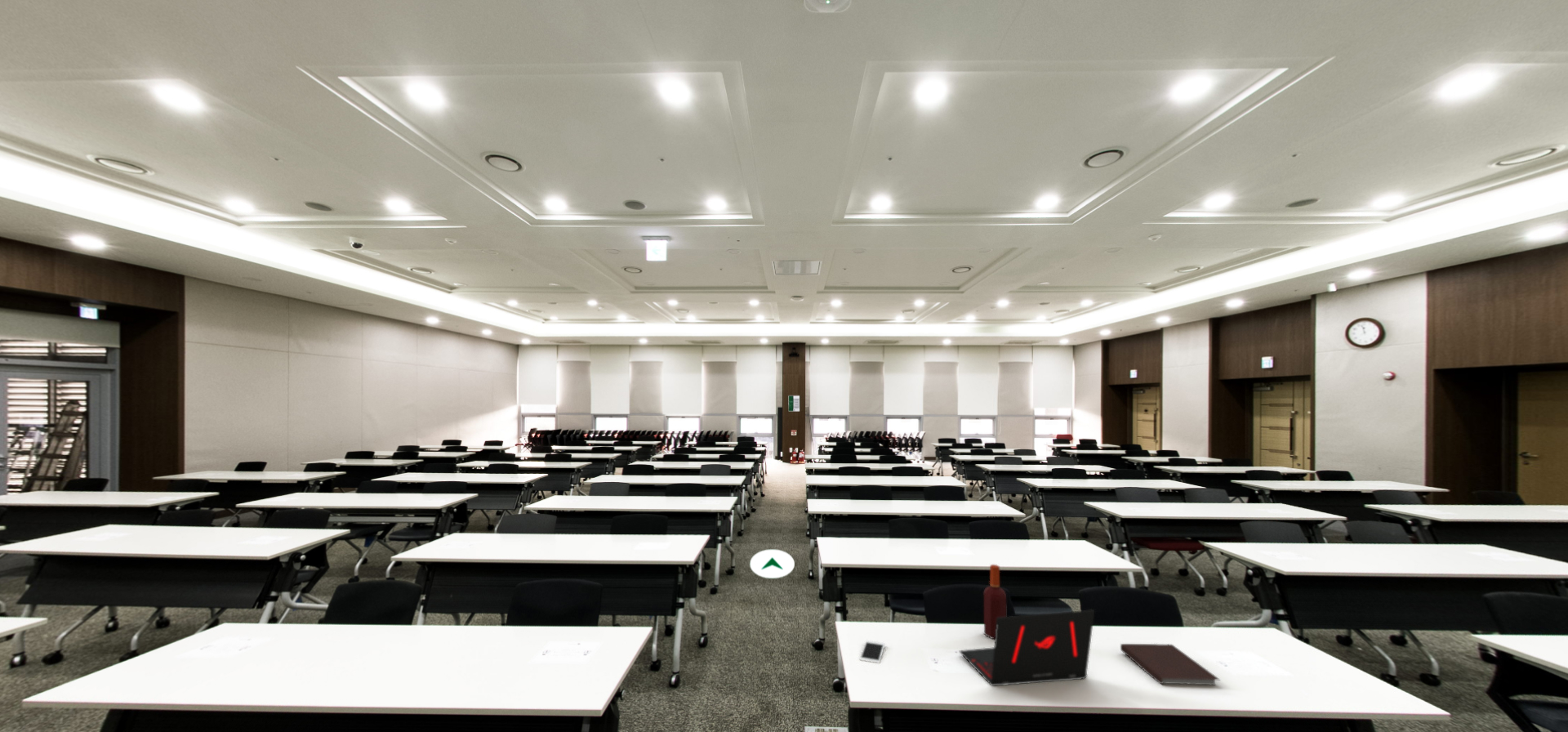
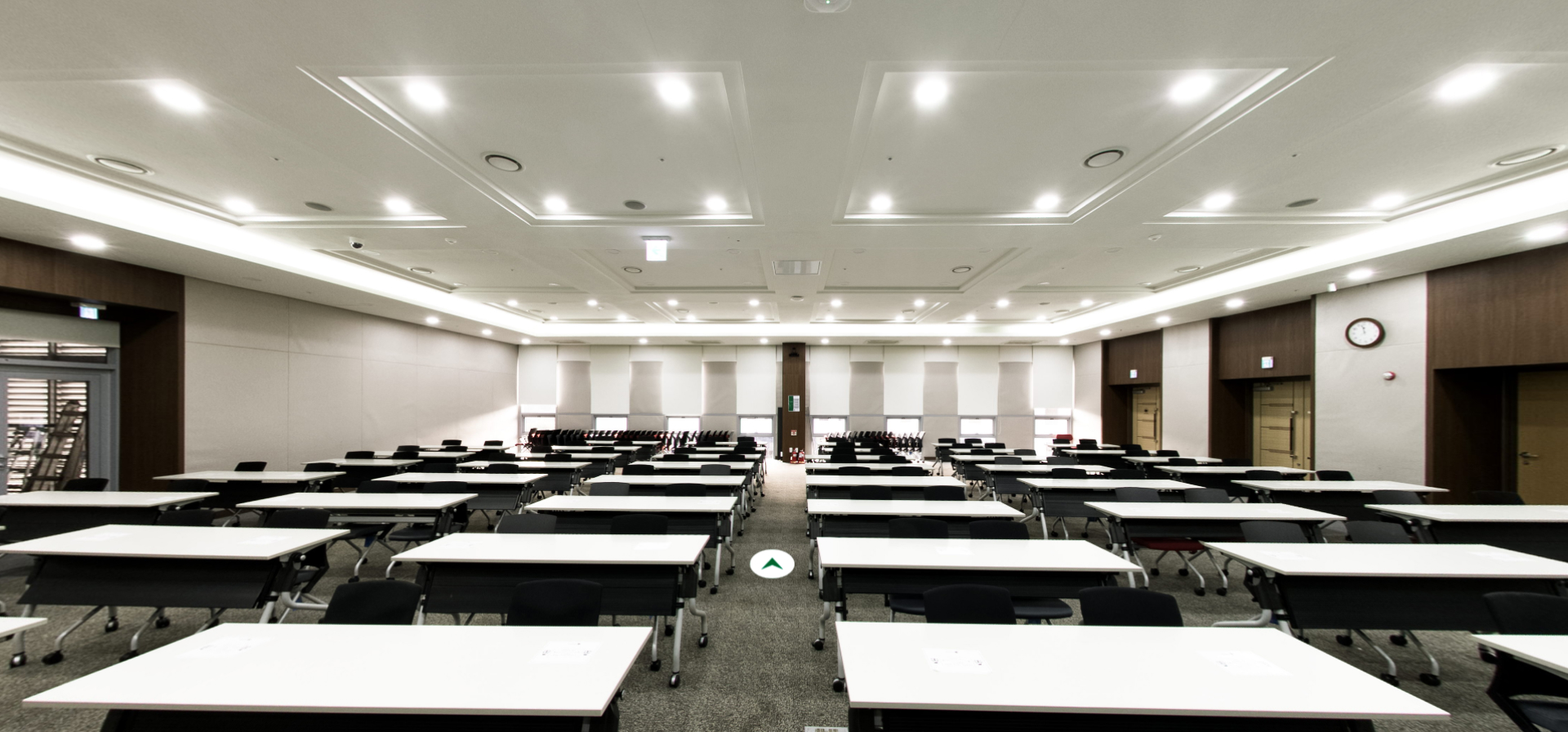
- laptop (1023, 633)
- notebook (1167, 664)
- cell phone (872, 651)
- bottle (995, 600)
